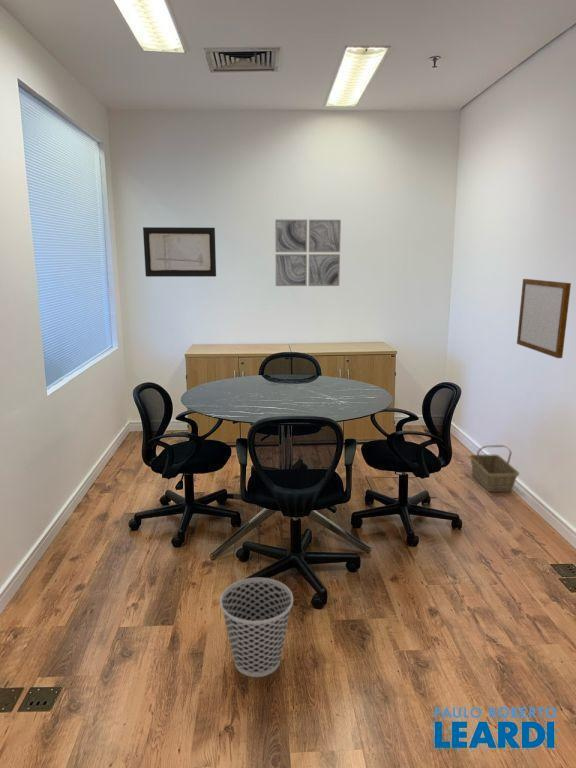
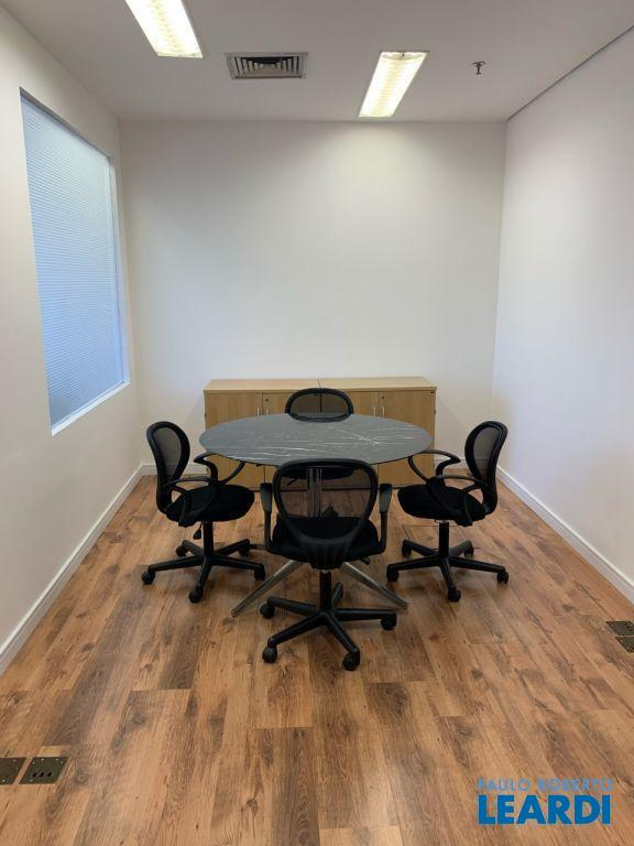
- wastebasket (257, 629)
- writing board (541, 316)
- basket (493, 464)
- wall art (180, 252)
- wall art (306, 254)
